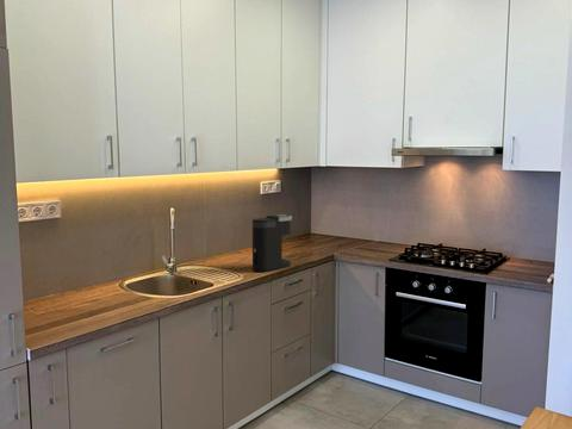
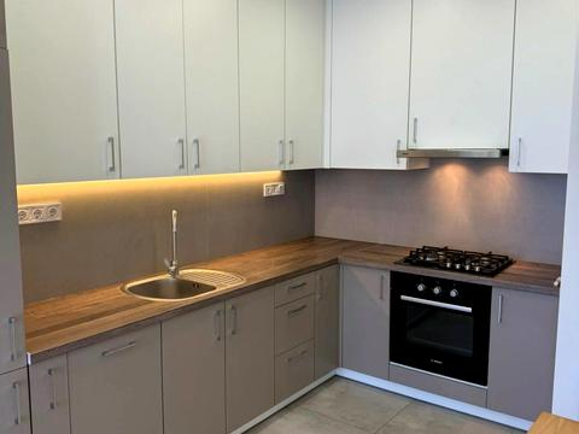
- coffee maker (272, 242)
